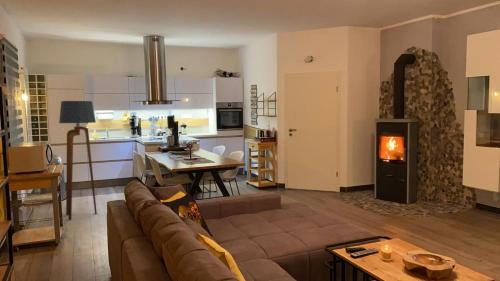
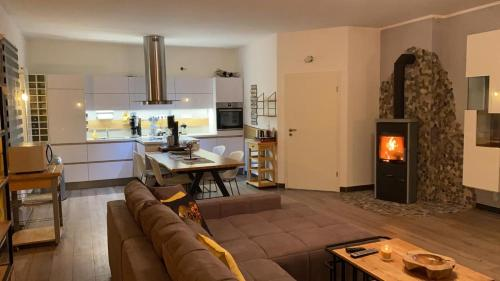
- floor lamp (72, 158)
